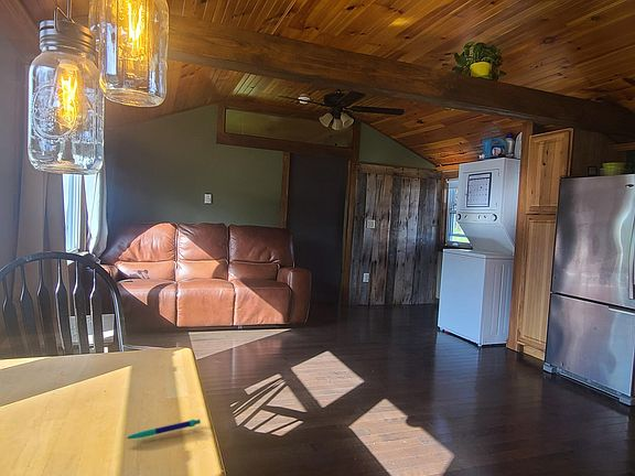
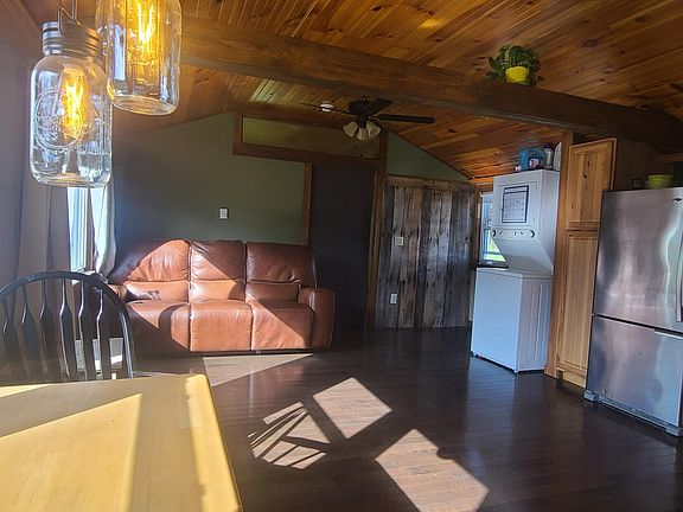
- pen (163, 429)
